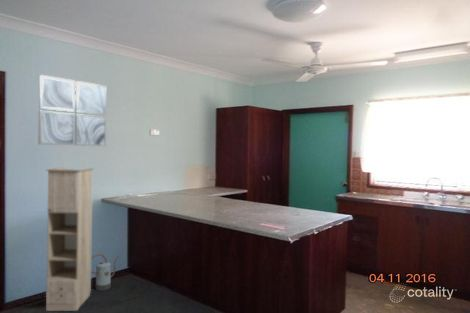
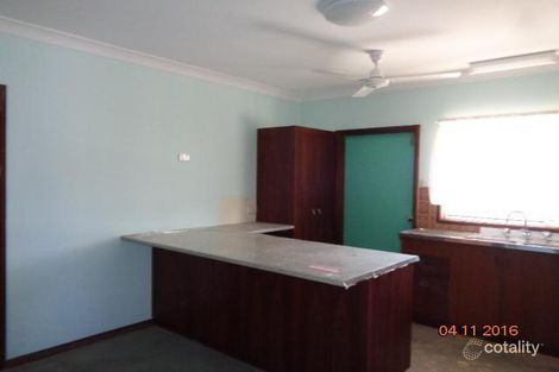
- wall art (74, 114)
- watering can (103, 270)
- storage cabinet (70, 235)
